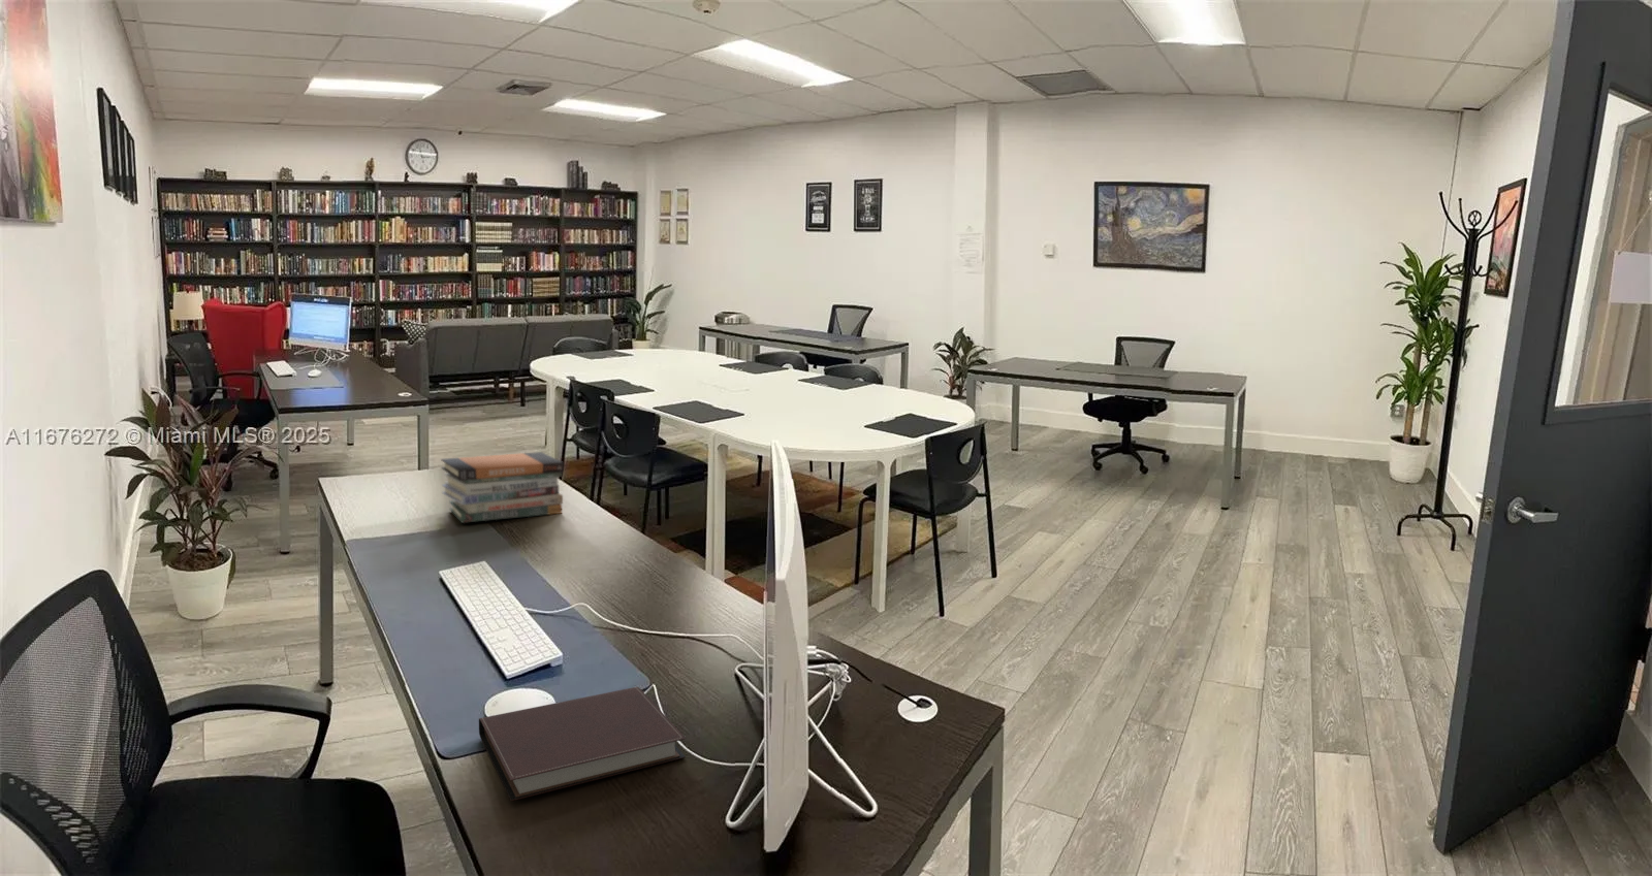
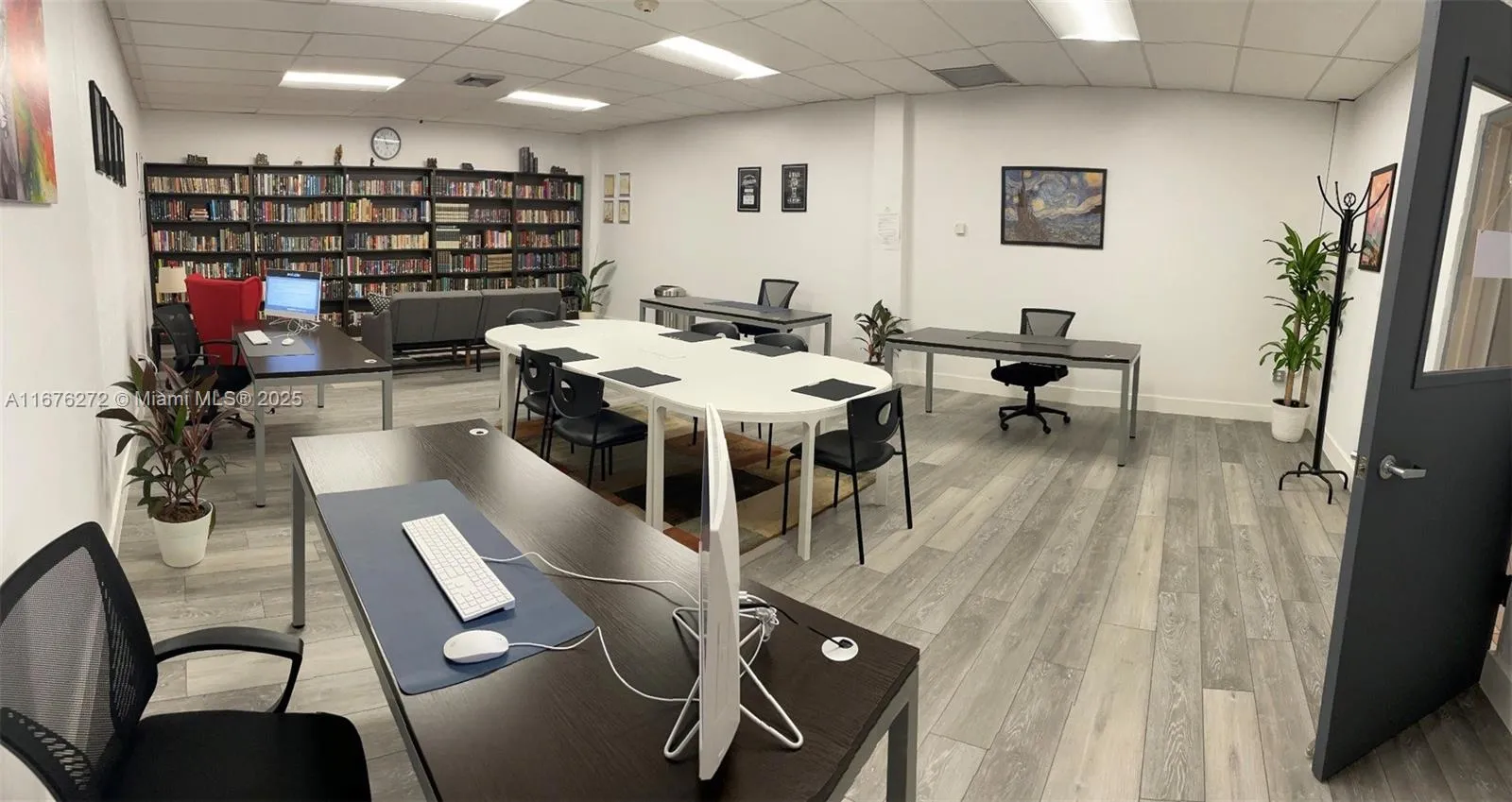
- notebook (580, 736)
- book stack (503, 486)
